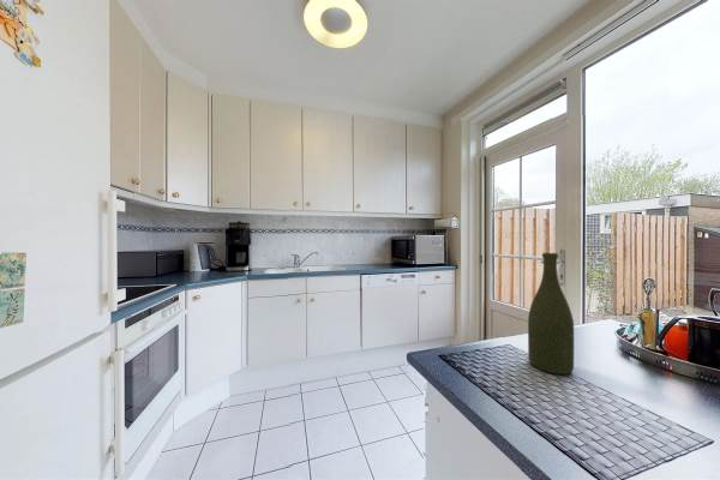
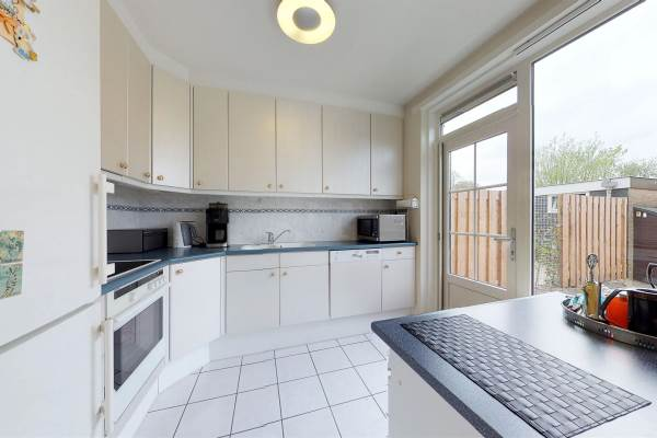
- bottle (550, 310)
